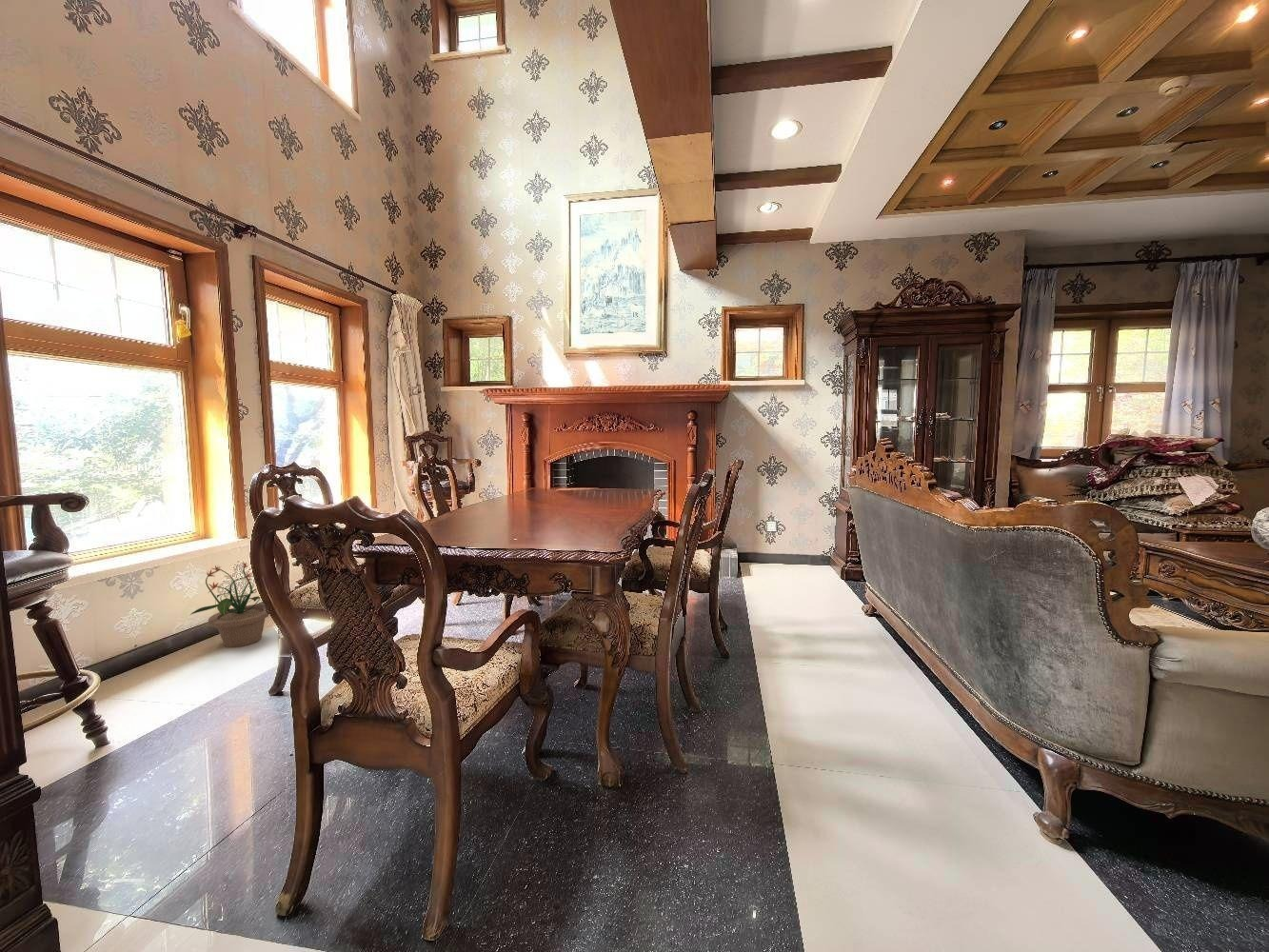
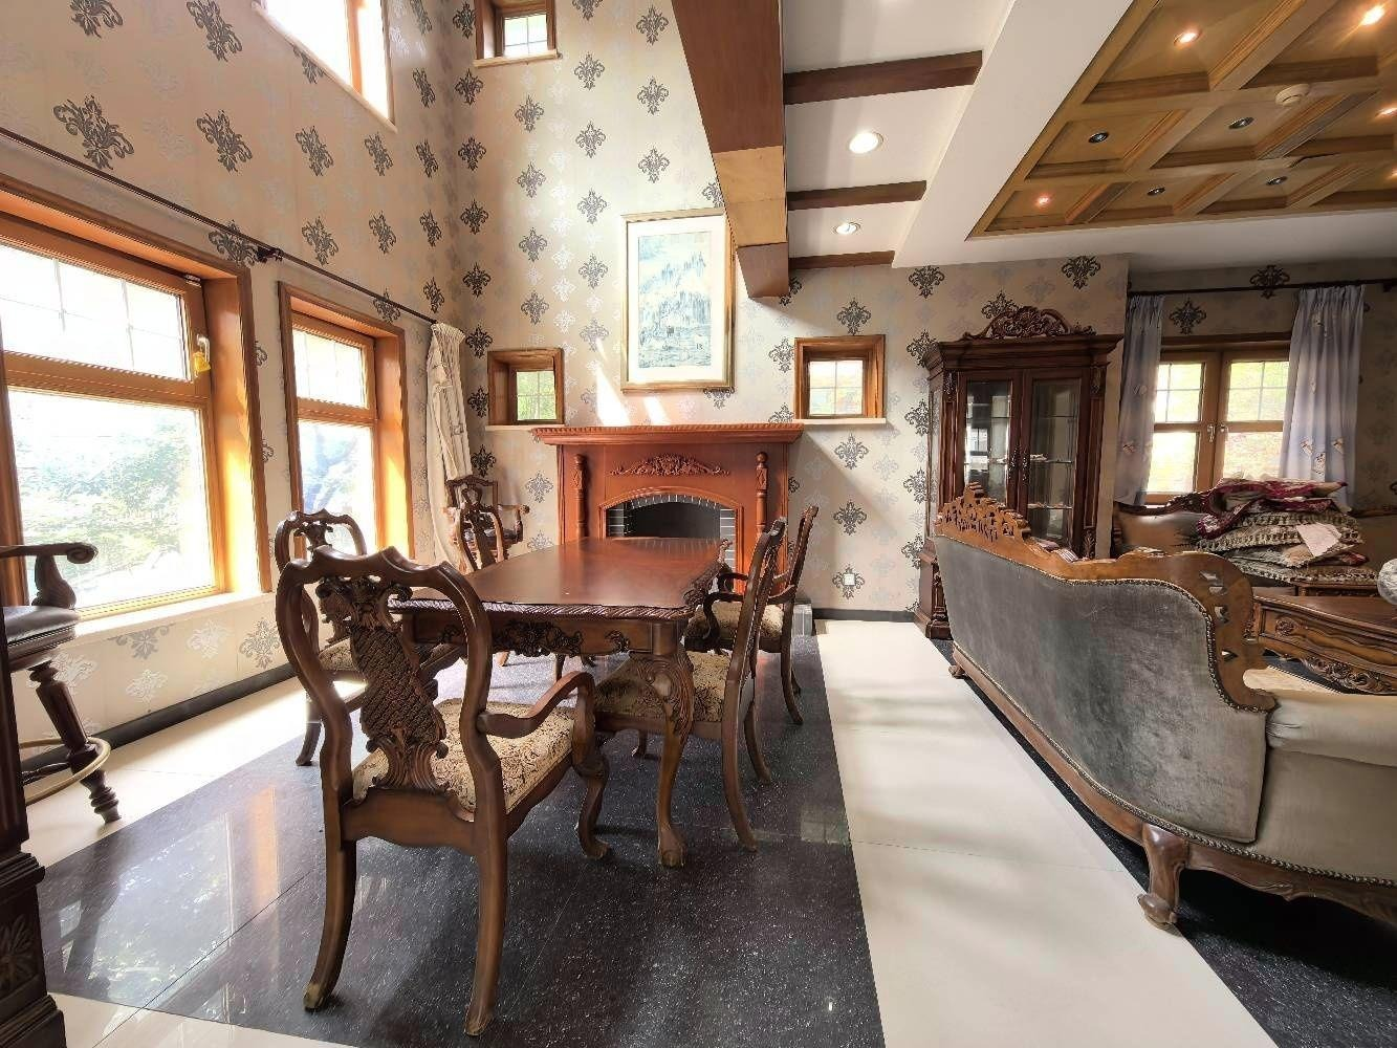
- potted plant (235, 603)
